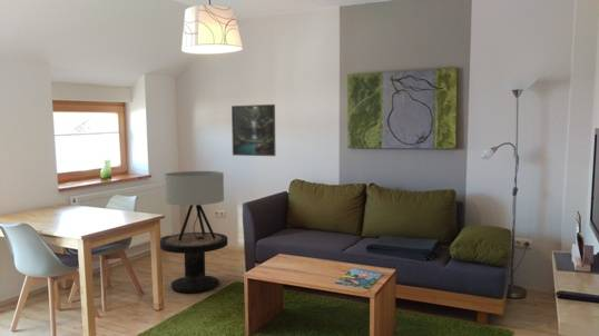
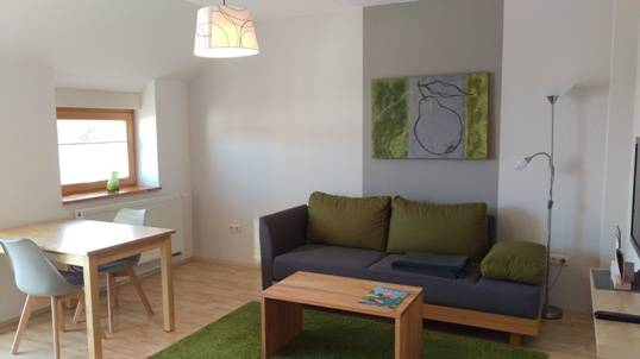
- table lamp (196, 206)
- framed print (253, 130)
- side table (194, 261)
